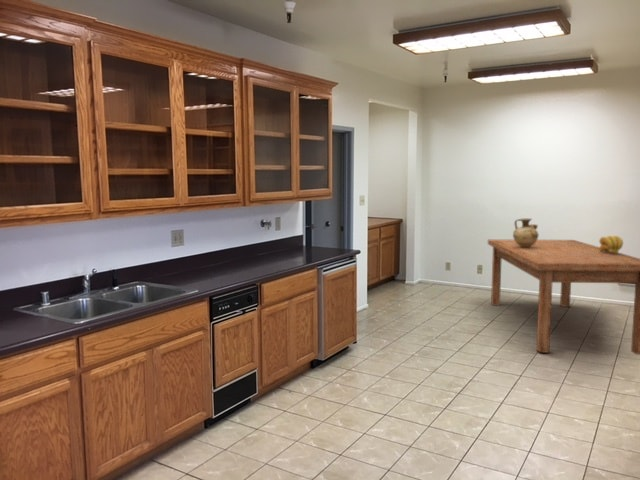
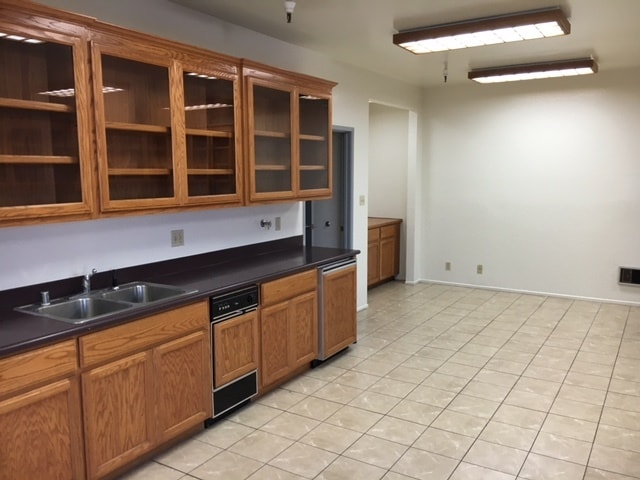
- ceramic jug (527, 232)
- dining table (561, 288)
- banana bunch (610, 244)
